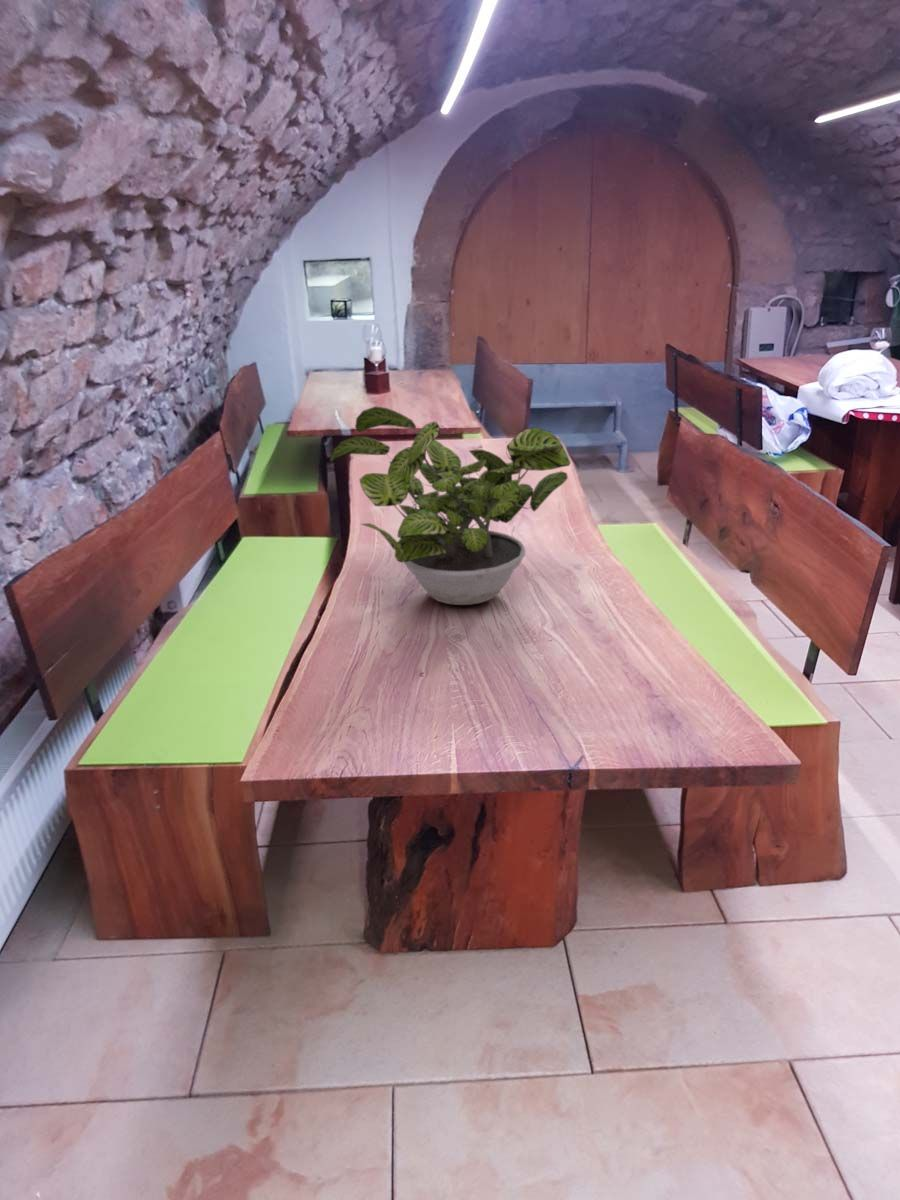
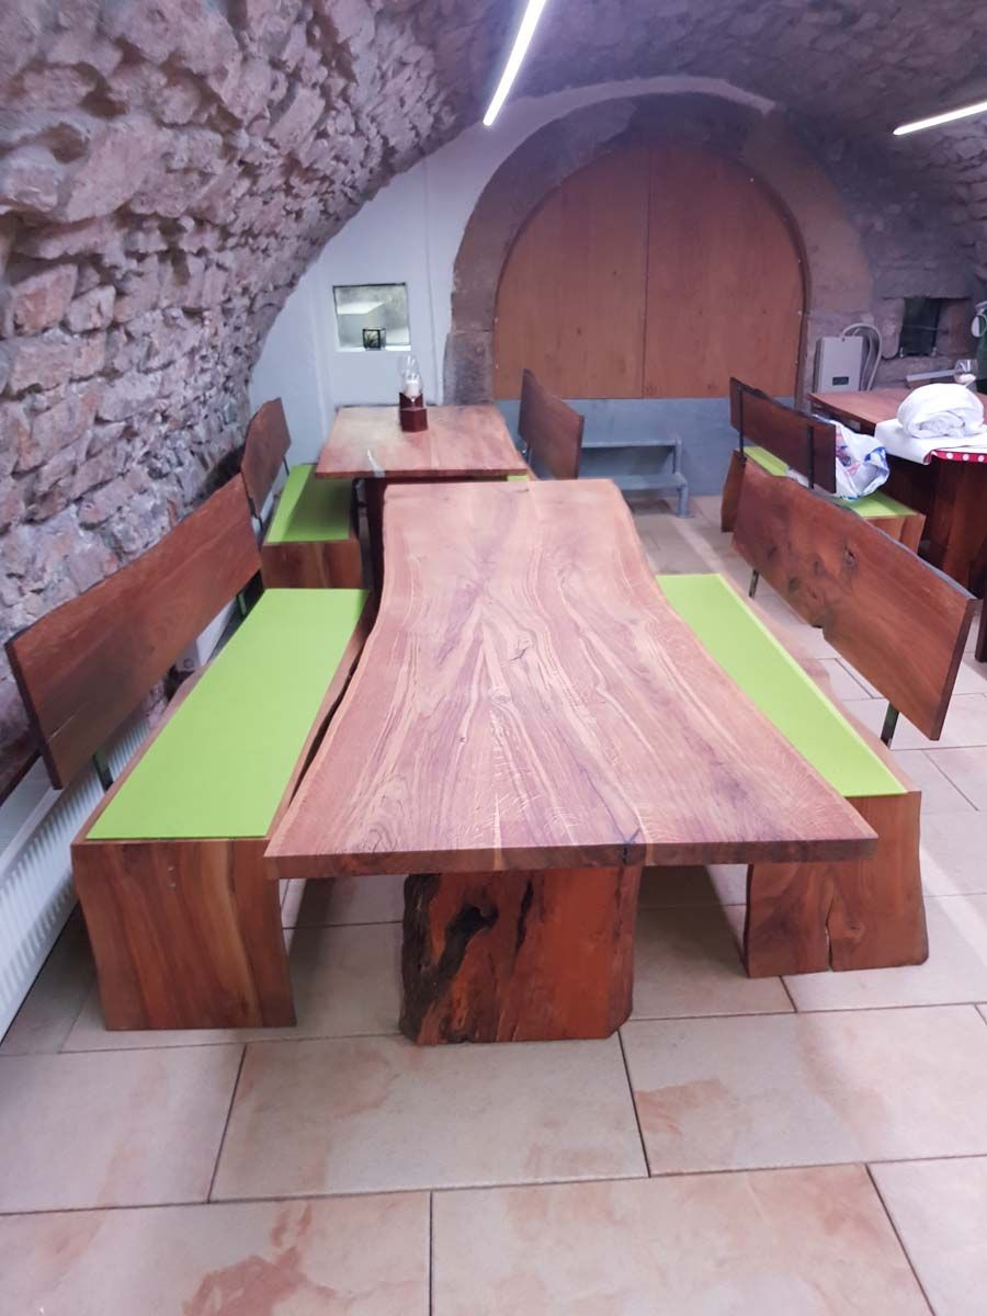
- potted plant (450, 503)
